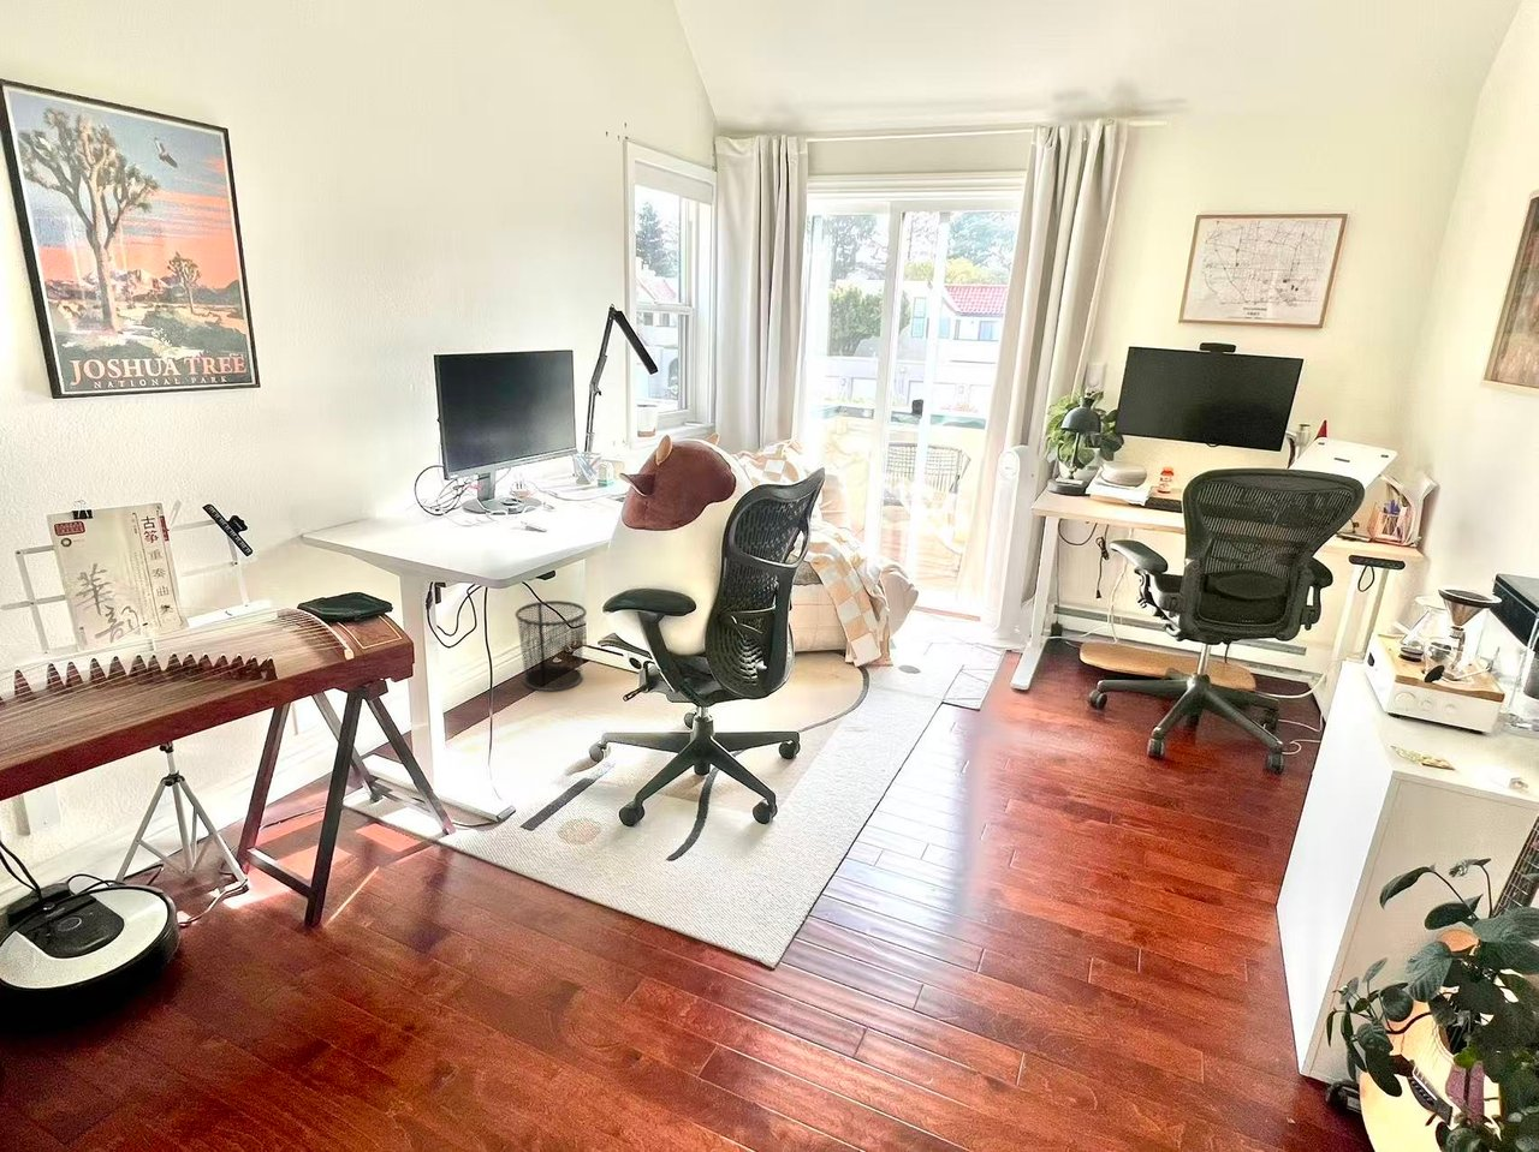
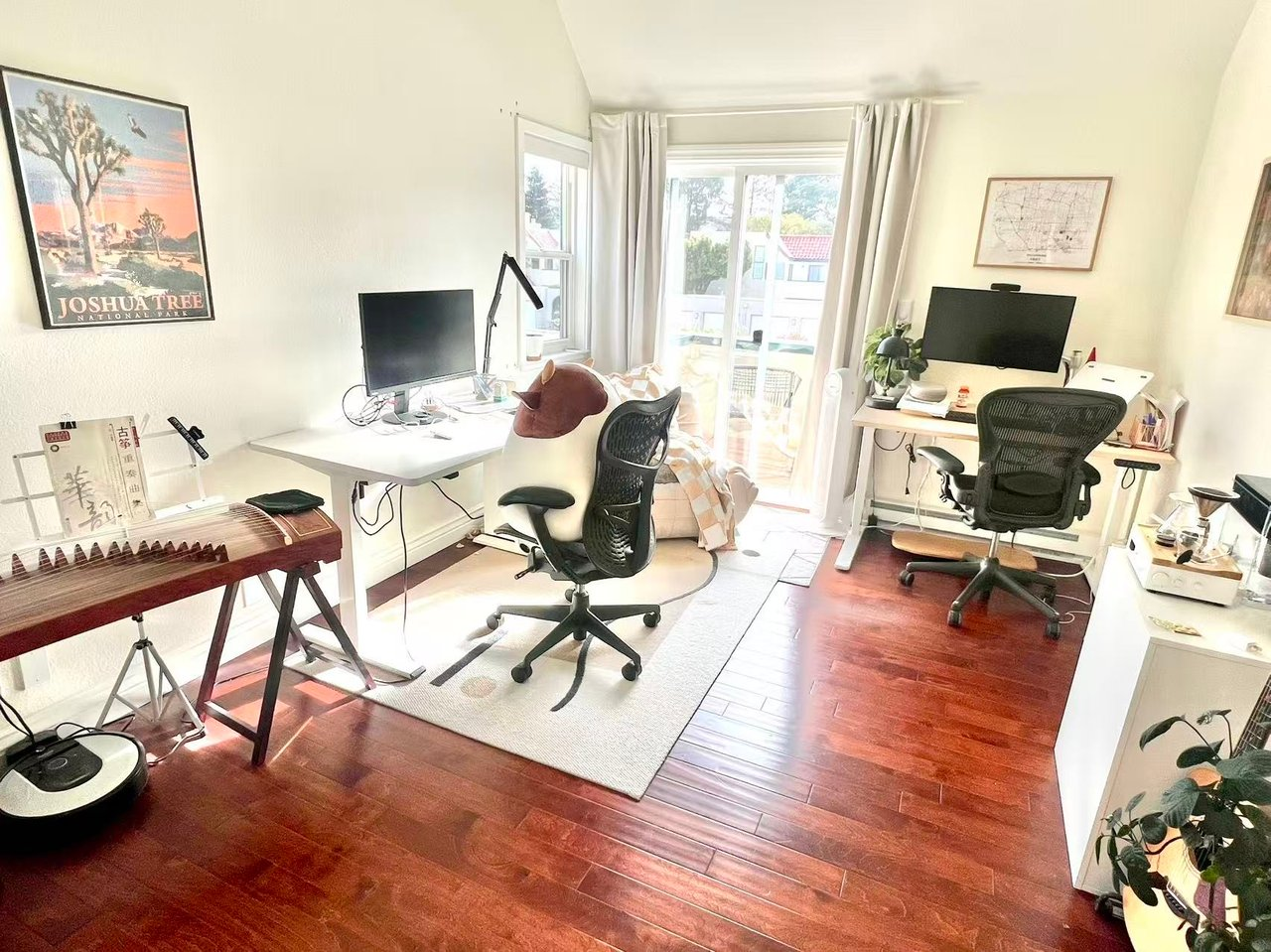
- waste bin (552, 645)
